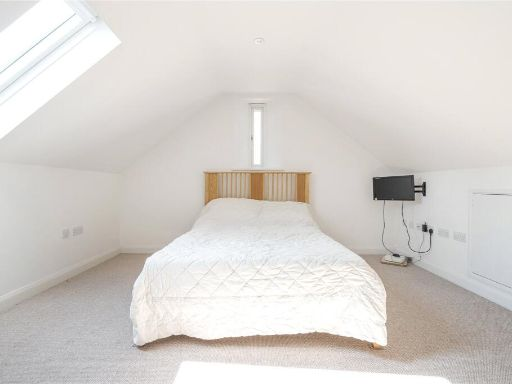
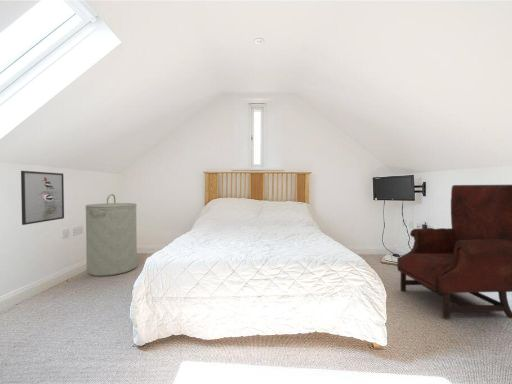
+ laundry hamper (112, 231)
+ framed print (44, 196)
+ armchair (455, 243)
